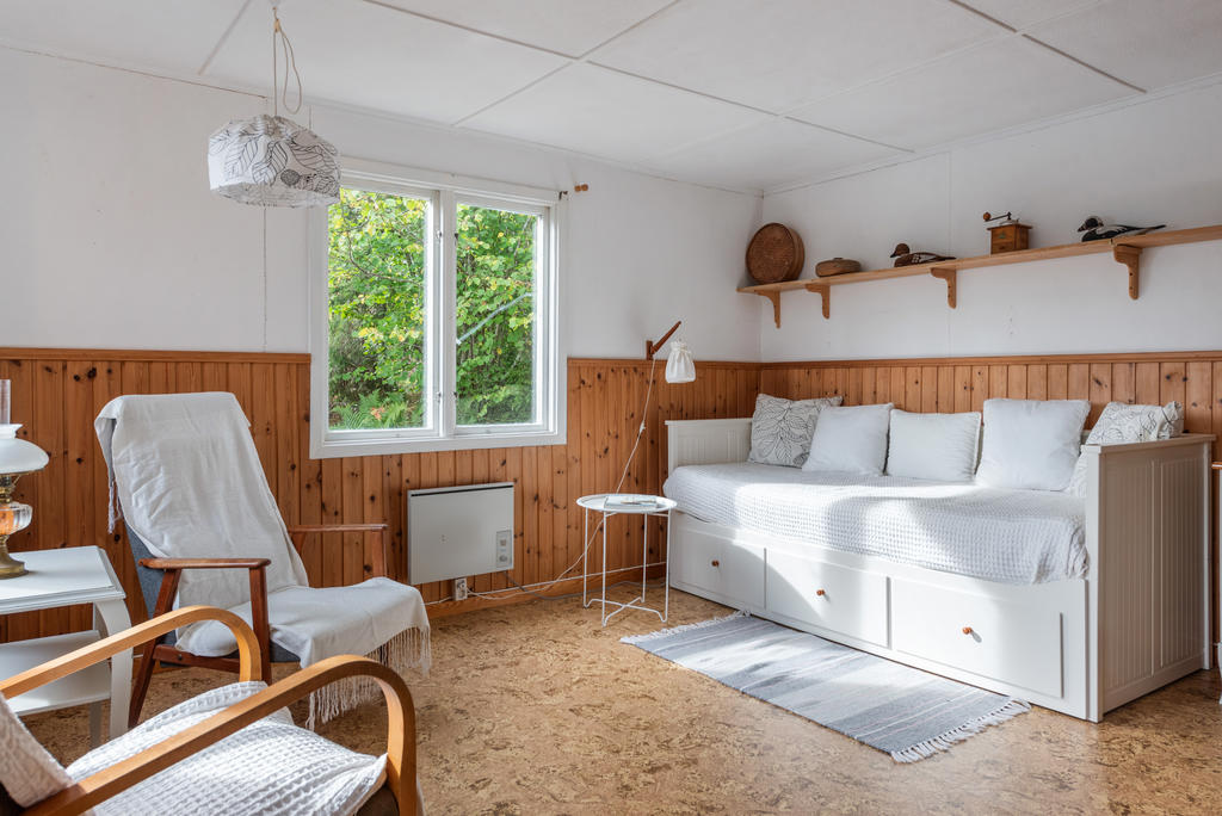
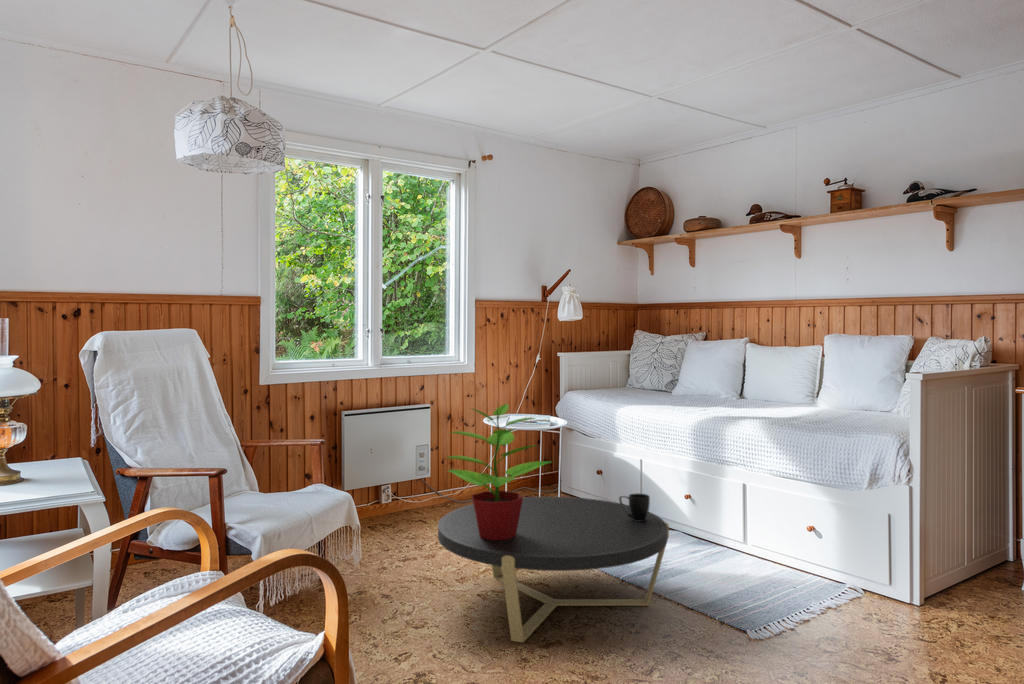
+ coffee table (551, 563)
+ potted plant (496, 466)
+ mug (634, 506)
